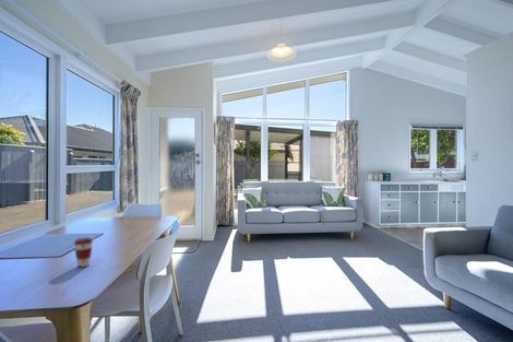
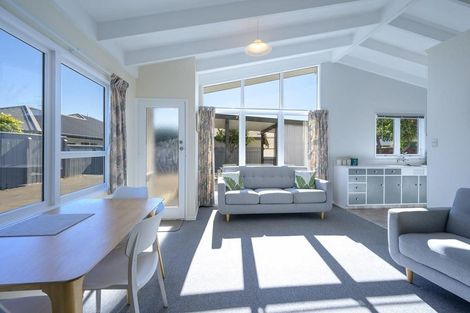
- coffee cup (83, 251)
